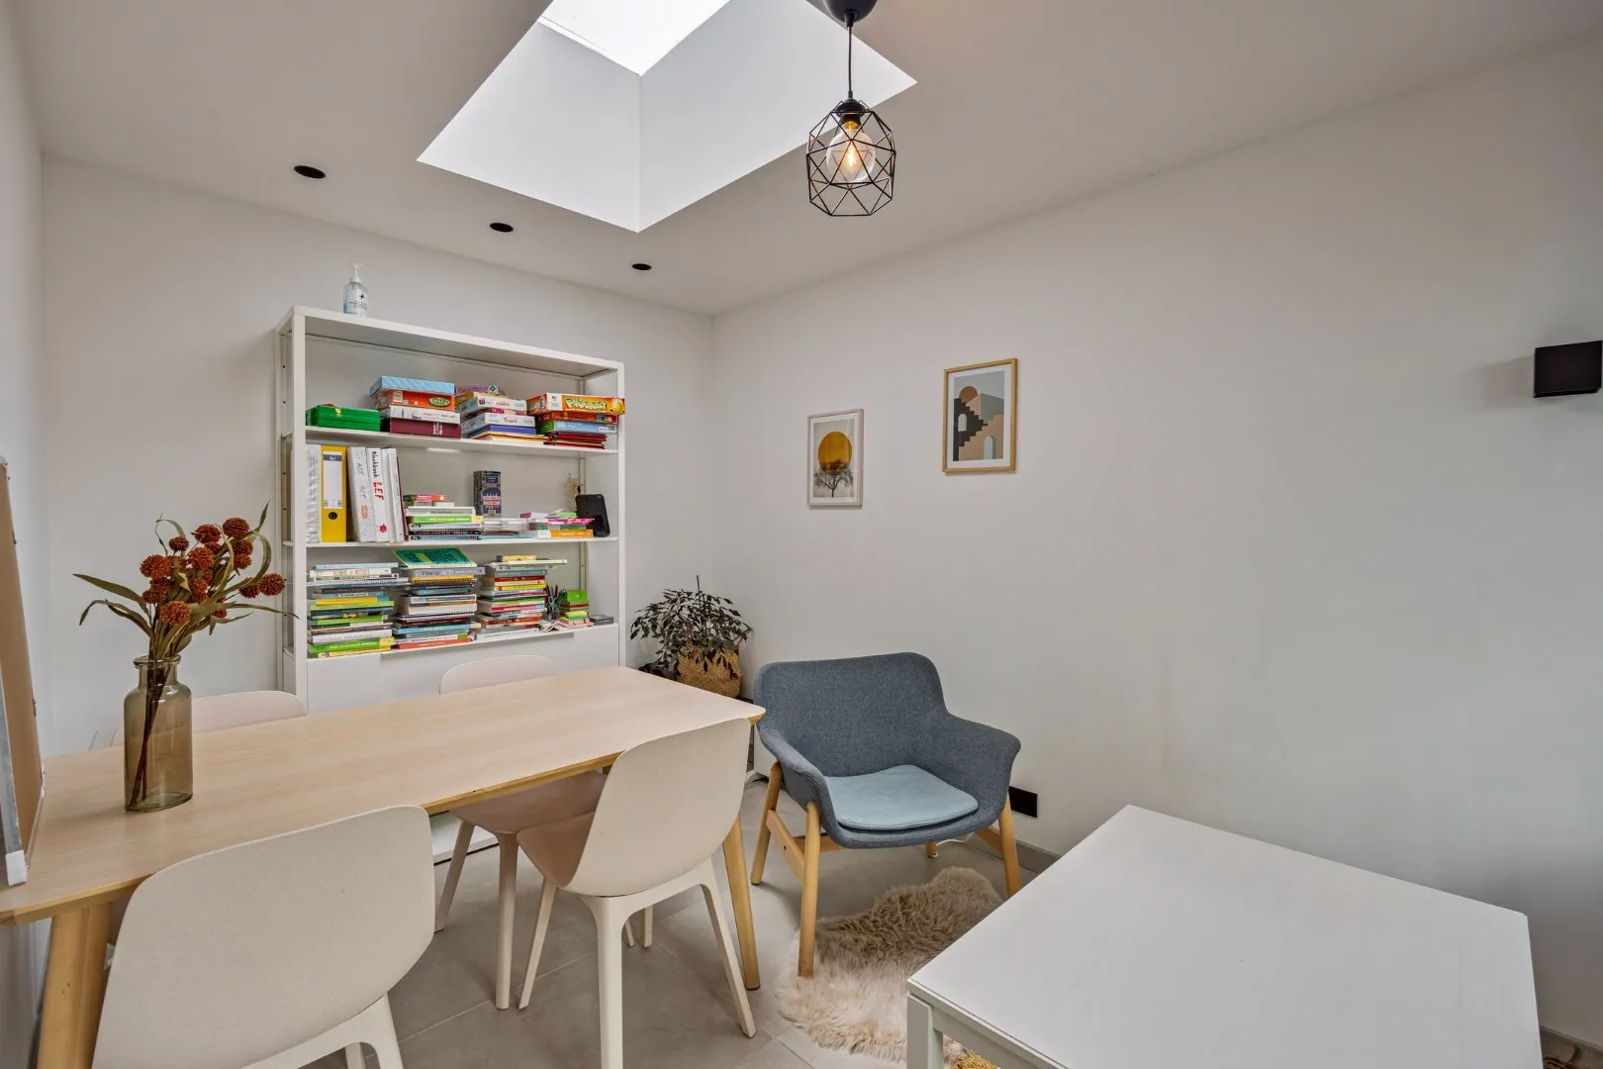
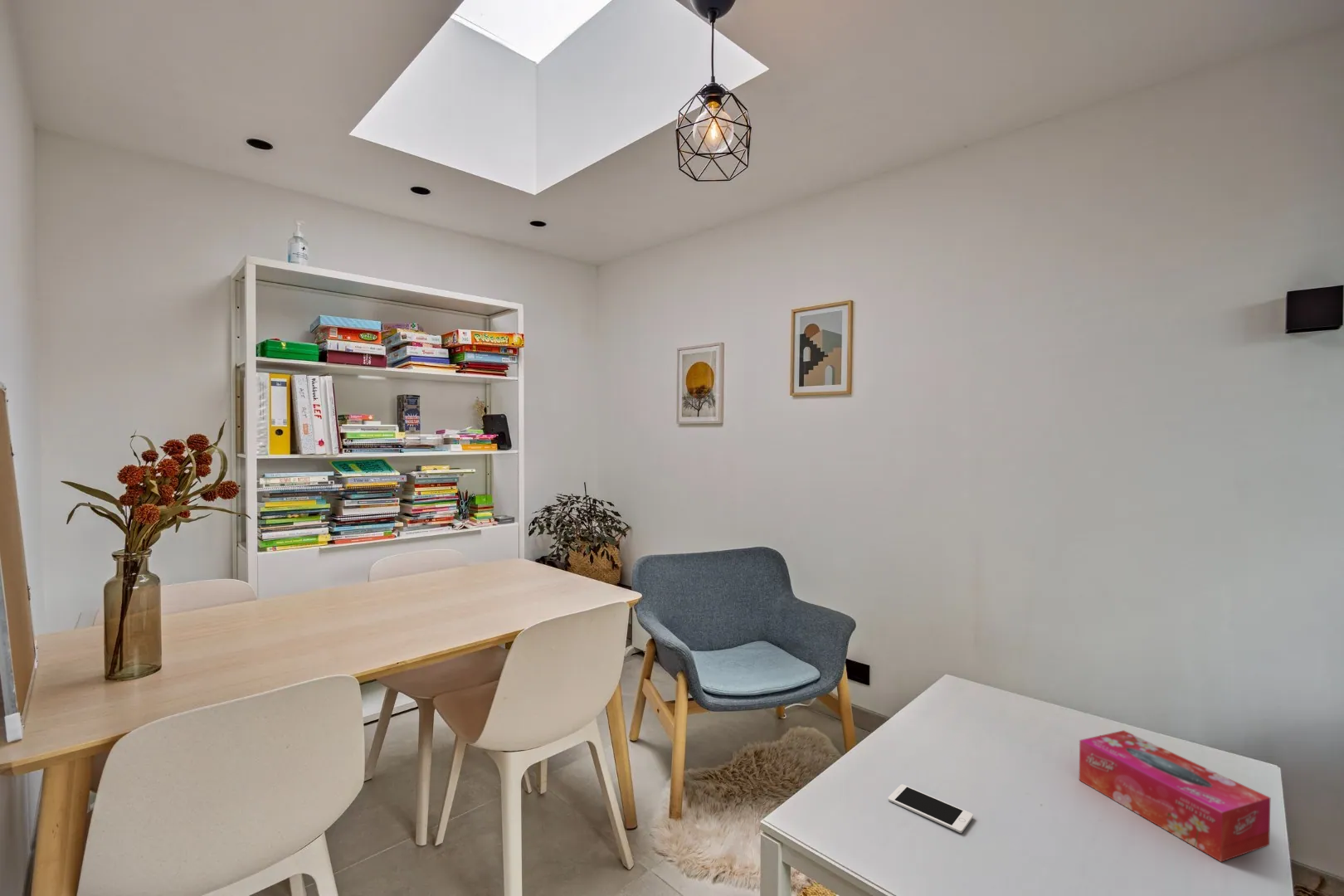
+ cell phone (929, 806)
+ tissue box (1166, 788)
